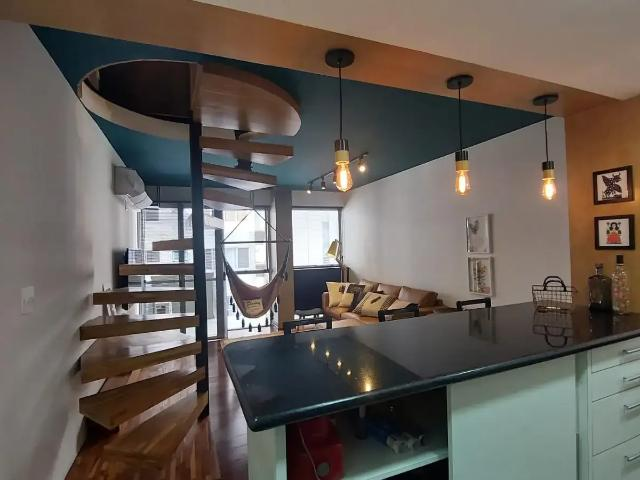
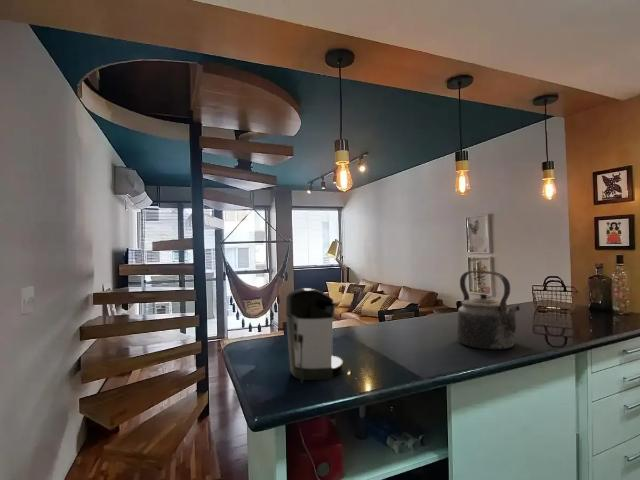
+ coffee maker (316, 333)
+ kettle (488, 307)
